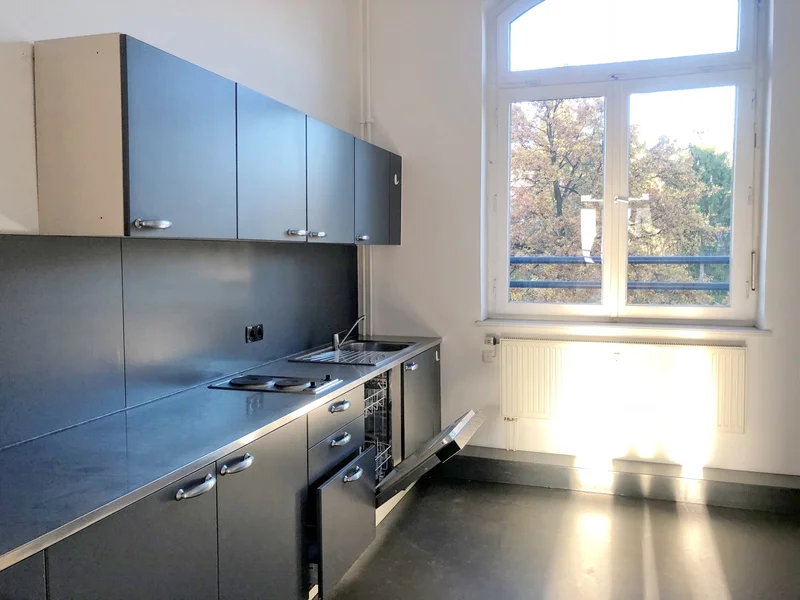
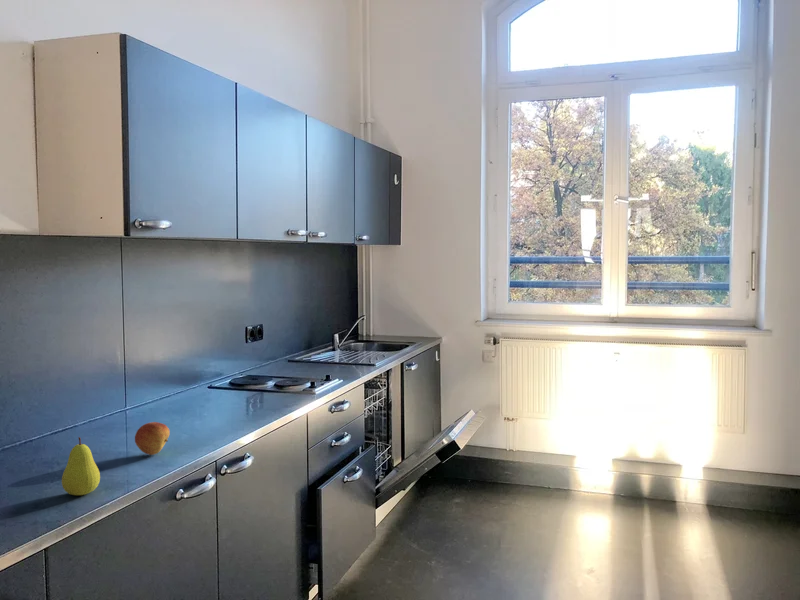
+ fruit (80, 465)
+ fruit (152, 438)
